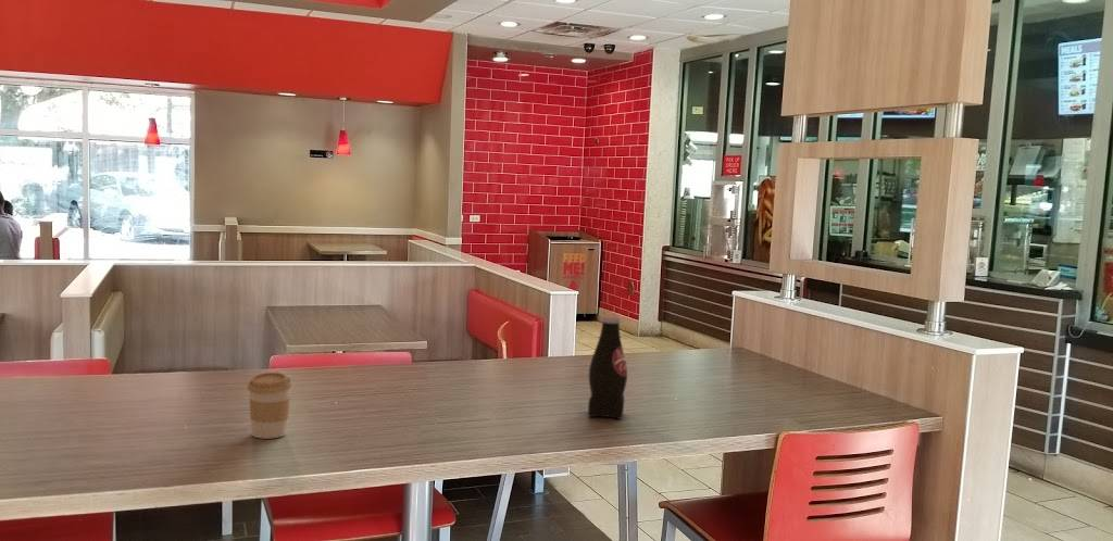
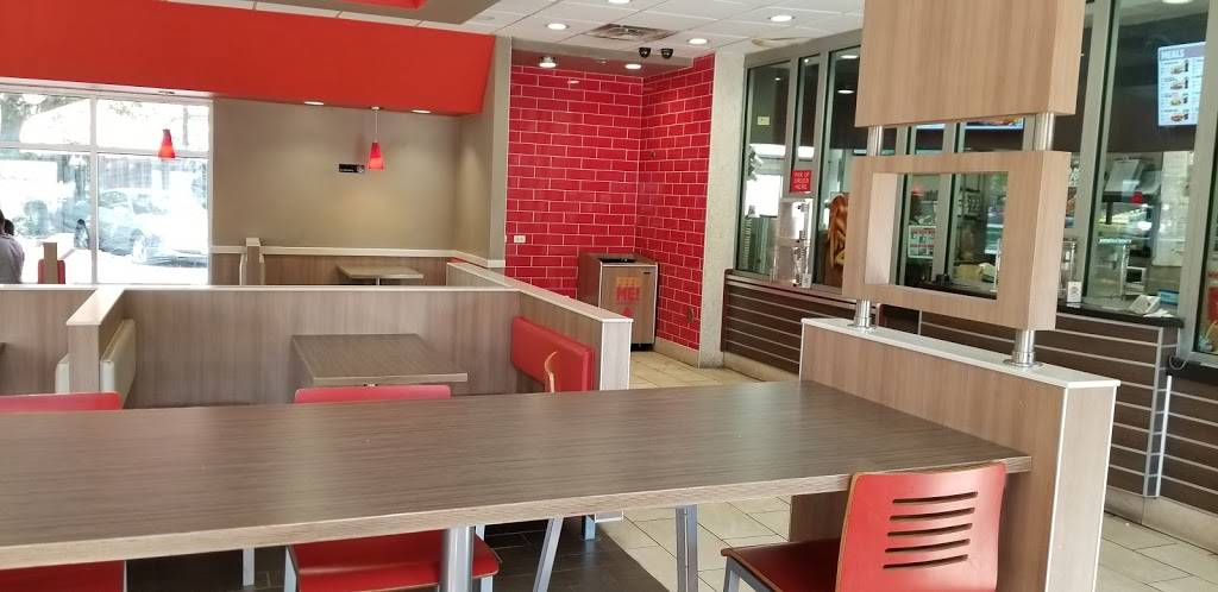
- coffee cup (268, 404)
- soda bottle (608, 365)
